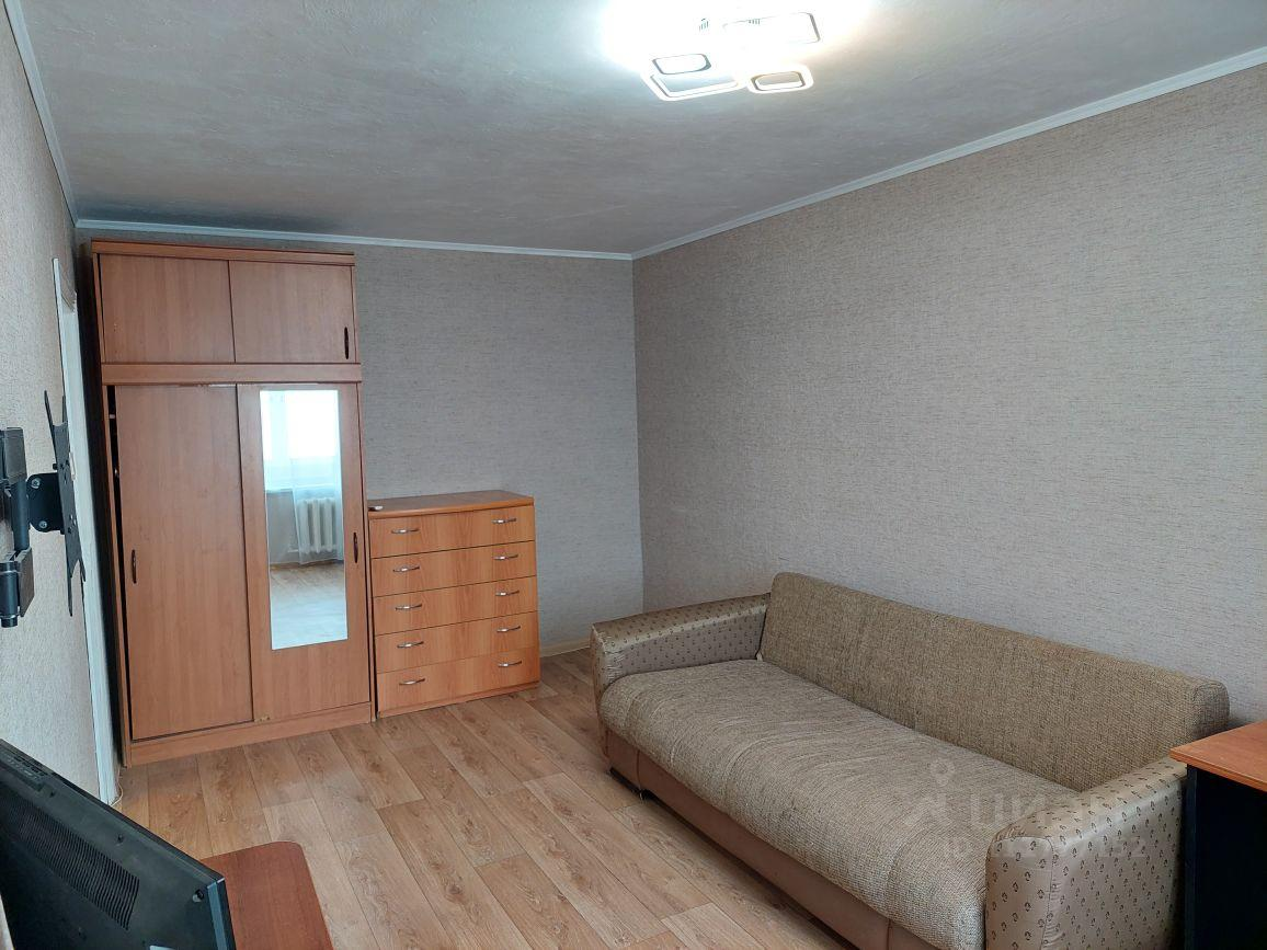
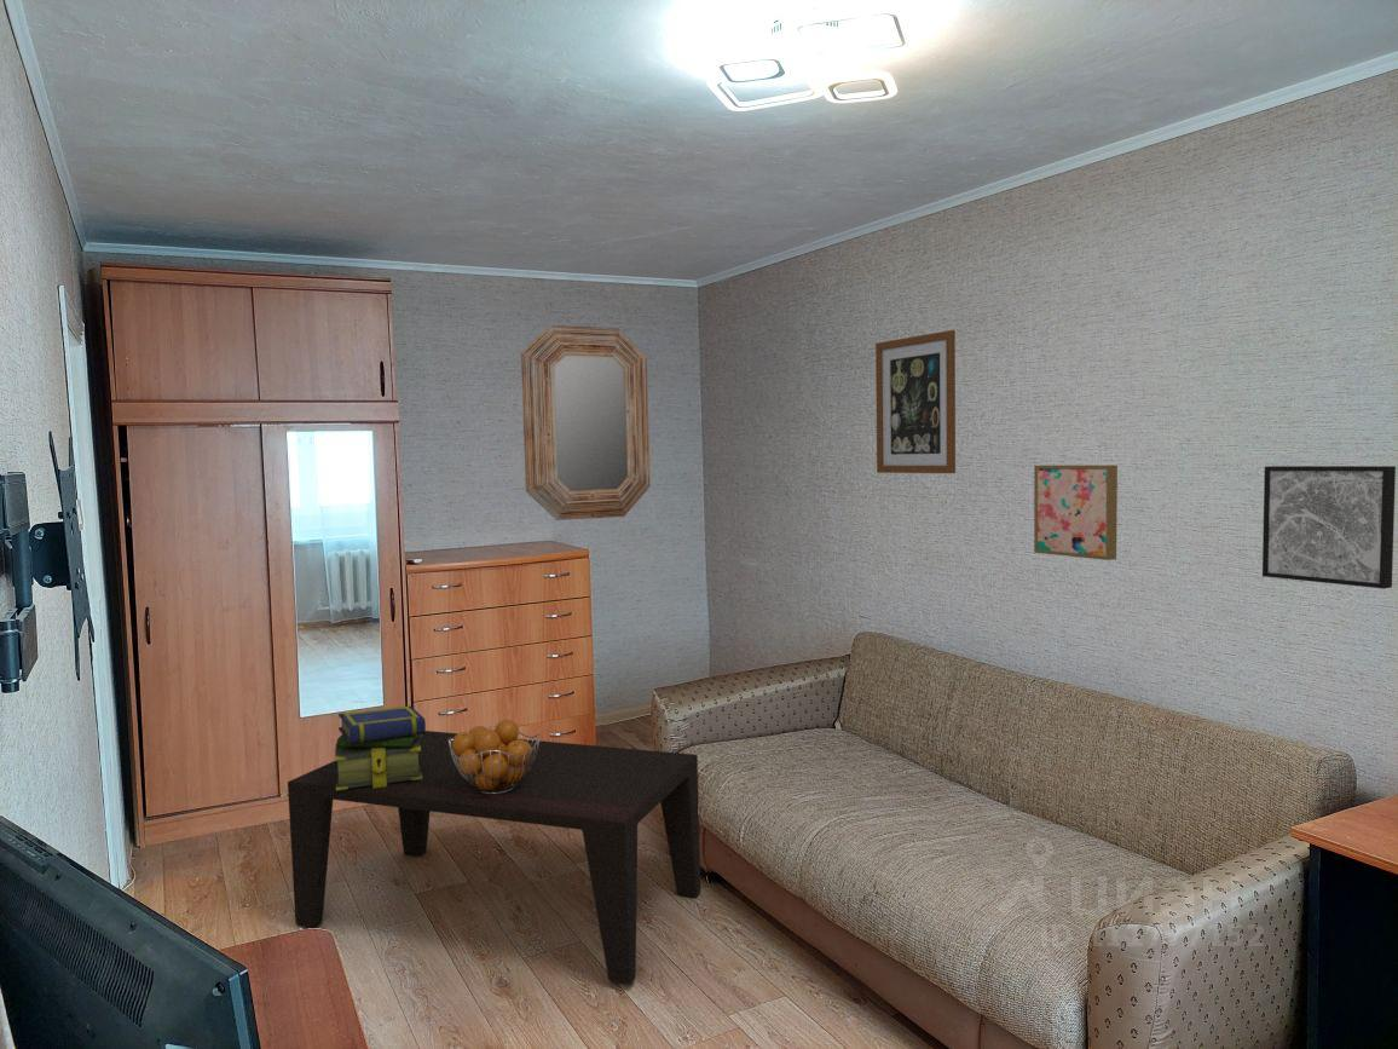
+ fruit basket (495, 755)
+ home mirror (589, 422)
+ wall art (1324, 524)
+ stack of books (380, 744)
+ wall art (1074, 511)
+ wall art (913, 405)
+ coffee table (501, 819)
